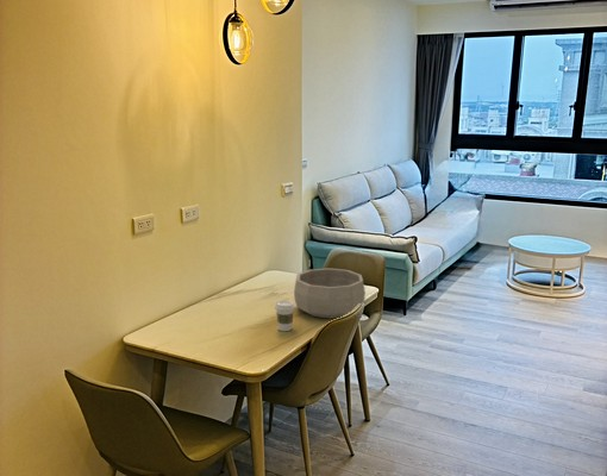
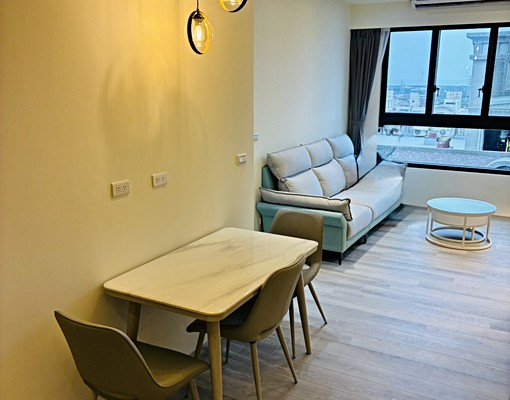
- decorative bowl (328, 293)
- coffee cup (284, 315)
